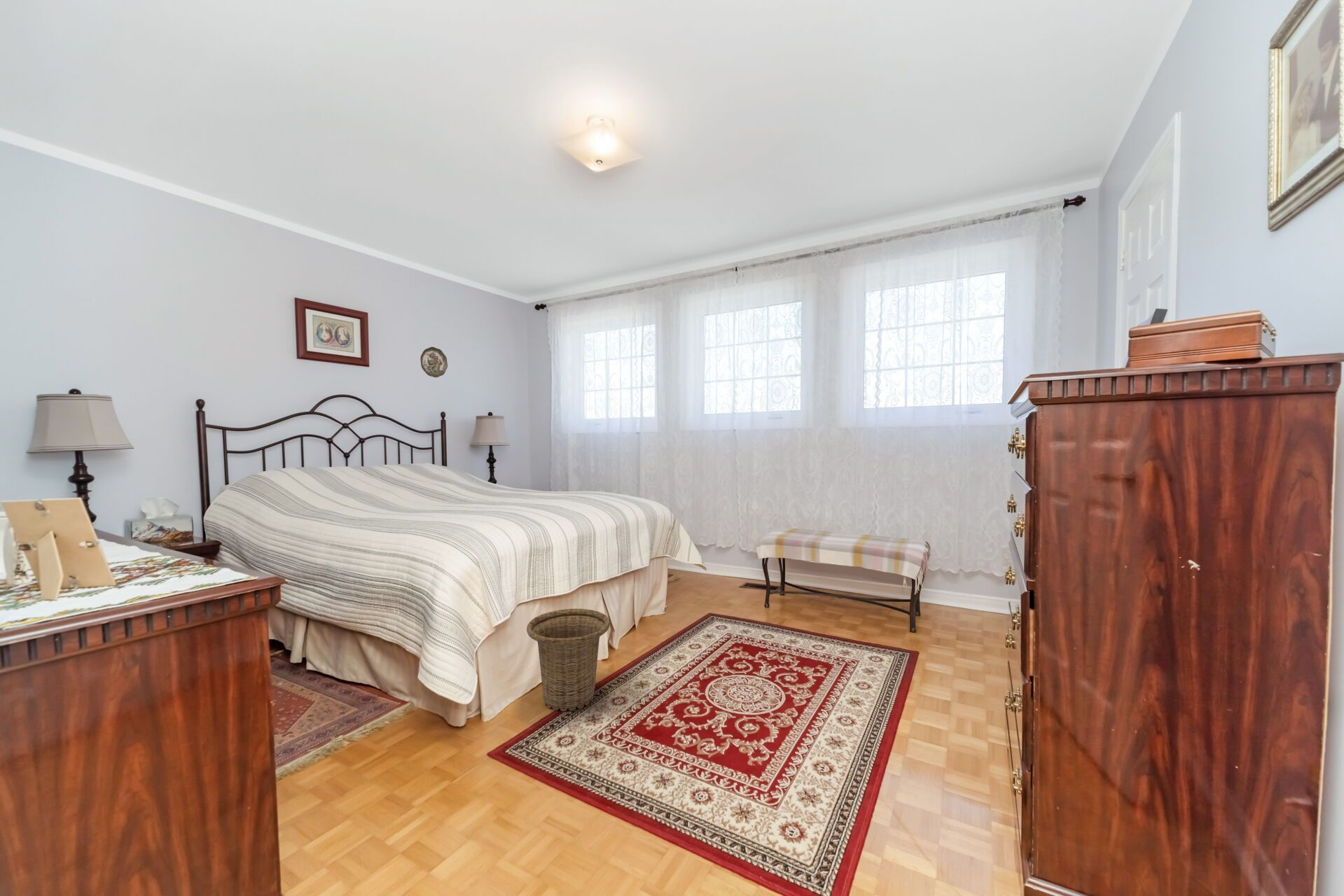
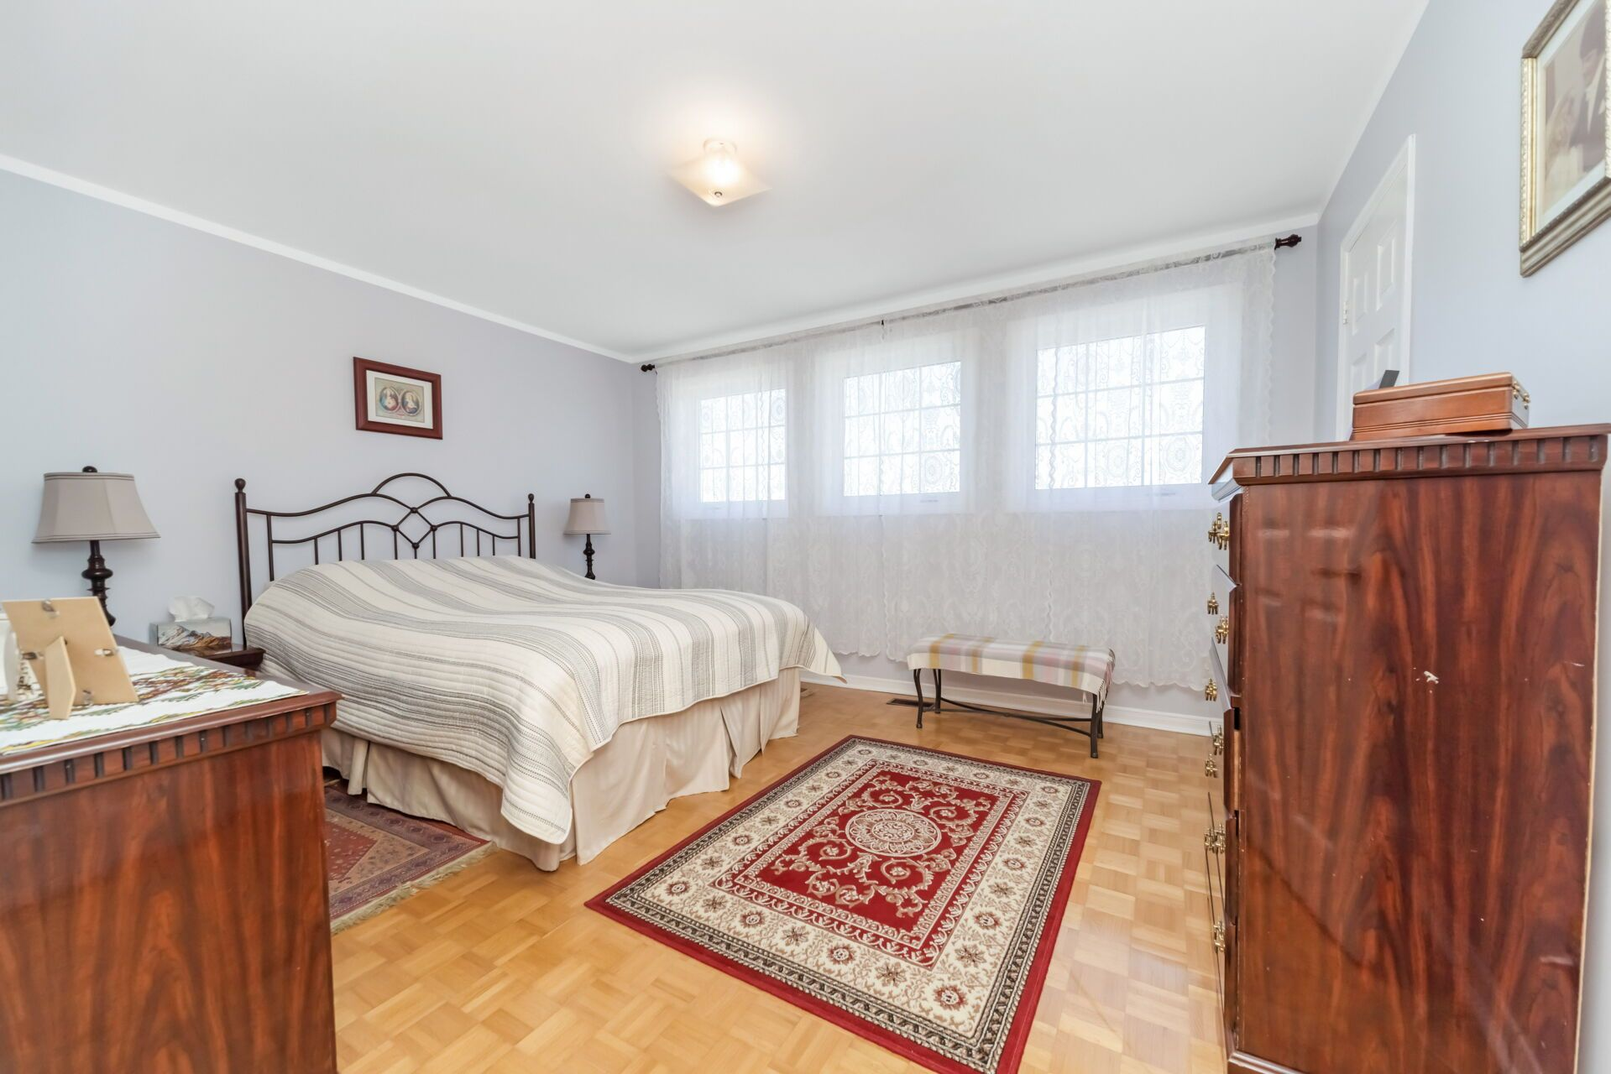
- decorative plate (433, 362)
- basket (569, 660)
